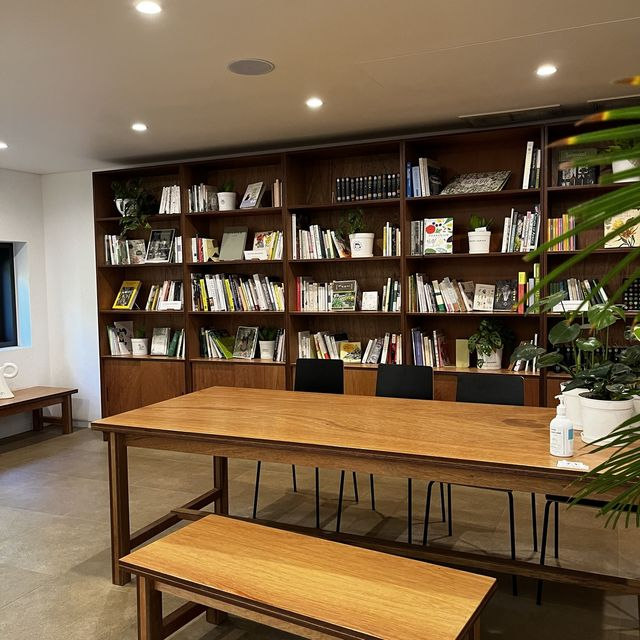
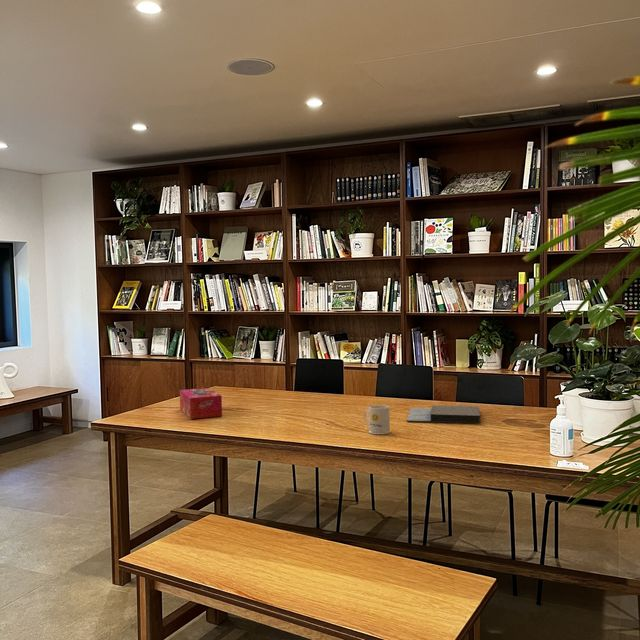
+ mug (376, 419)
+ notebook (443, 411)
+ tissue box (200, 402)
